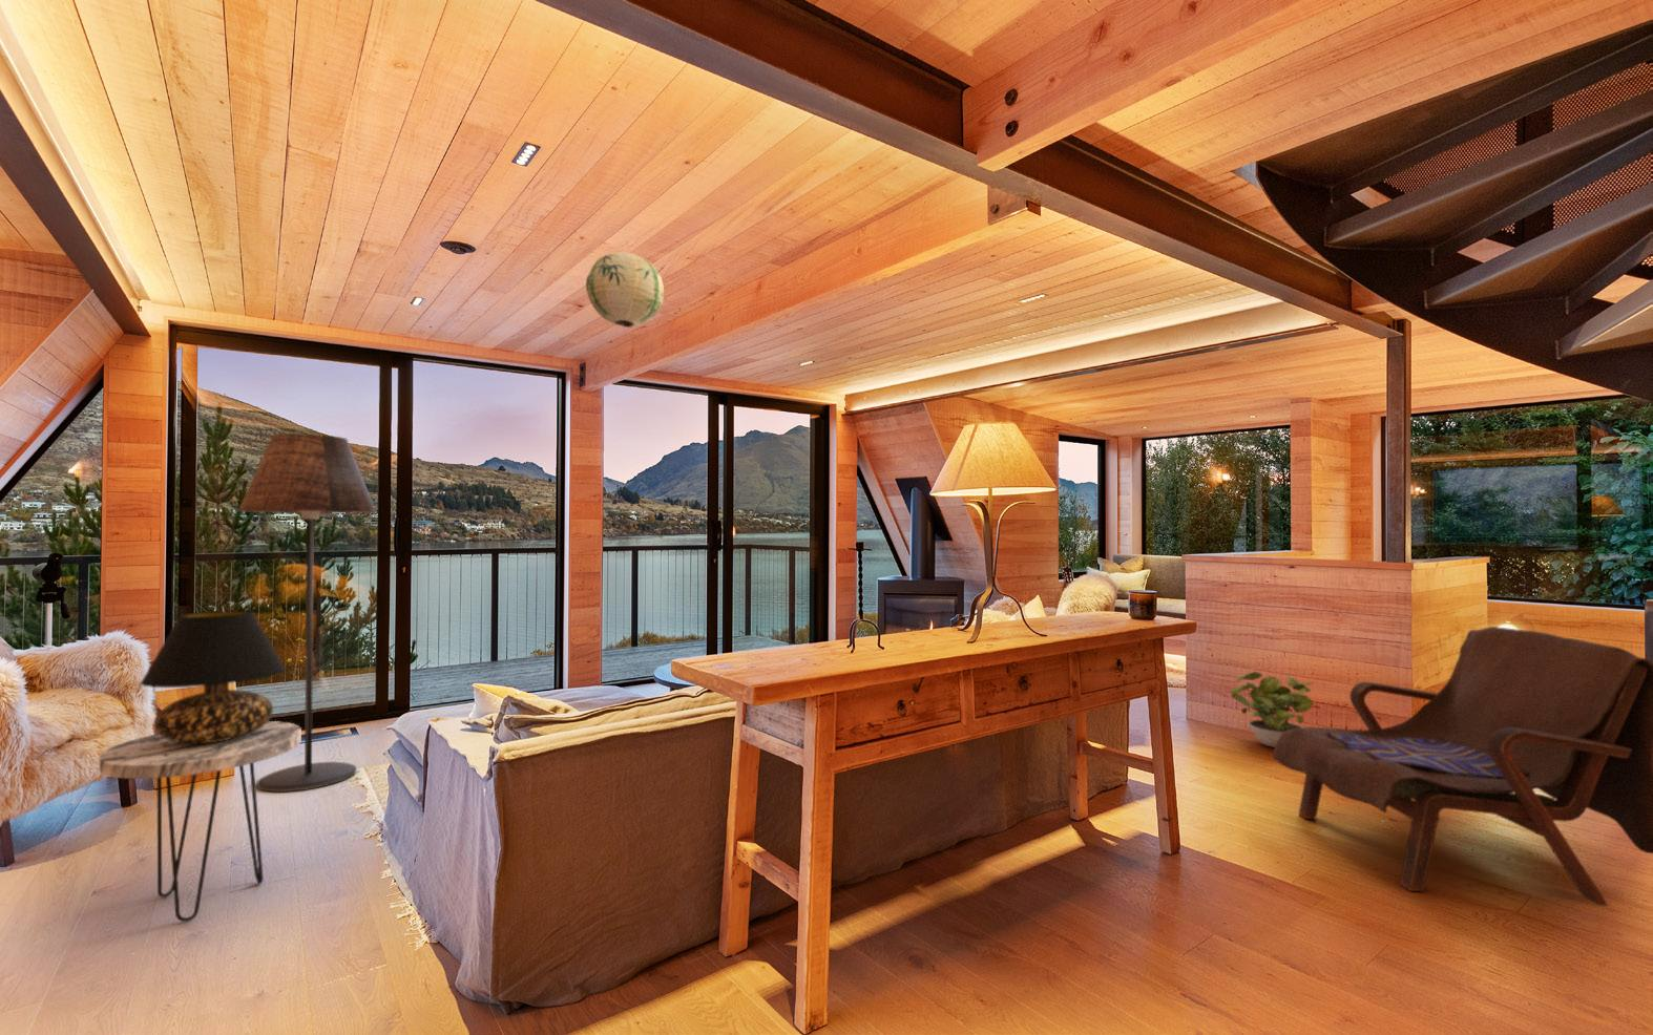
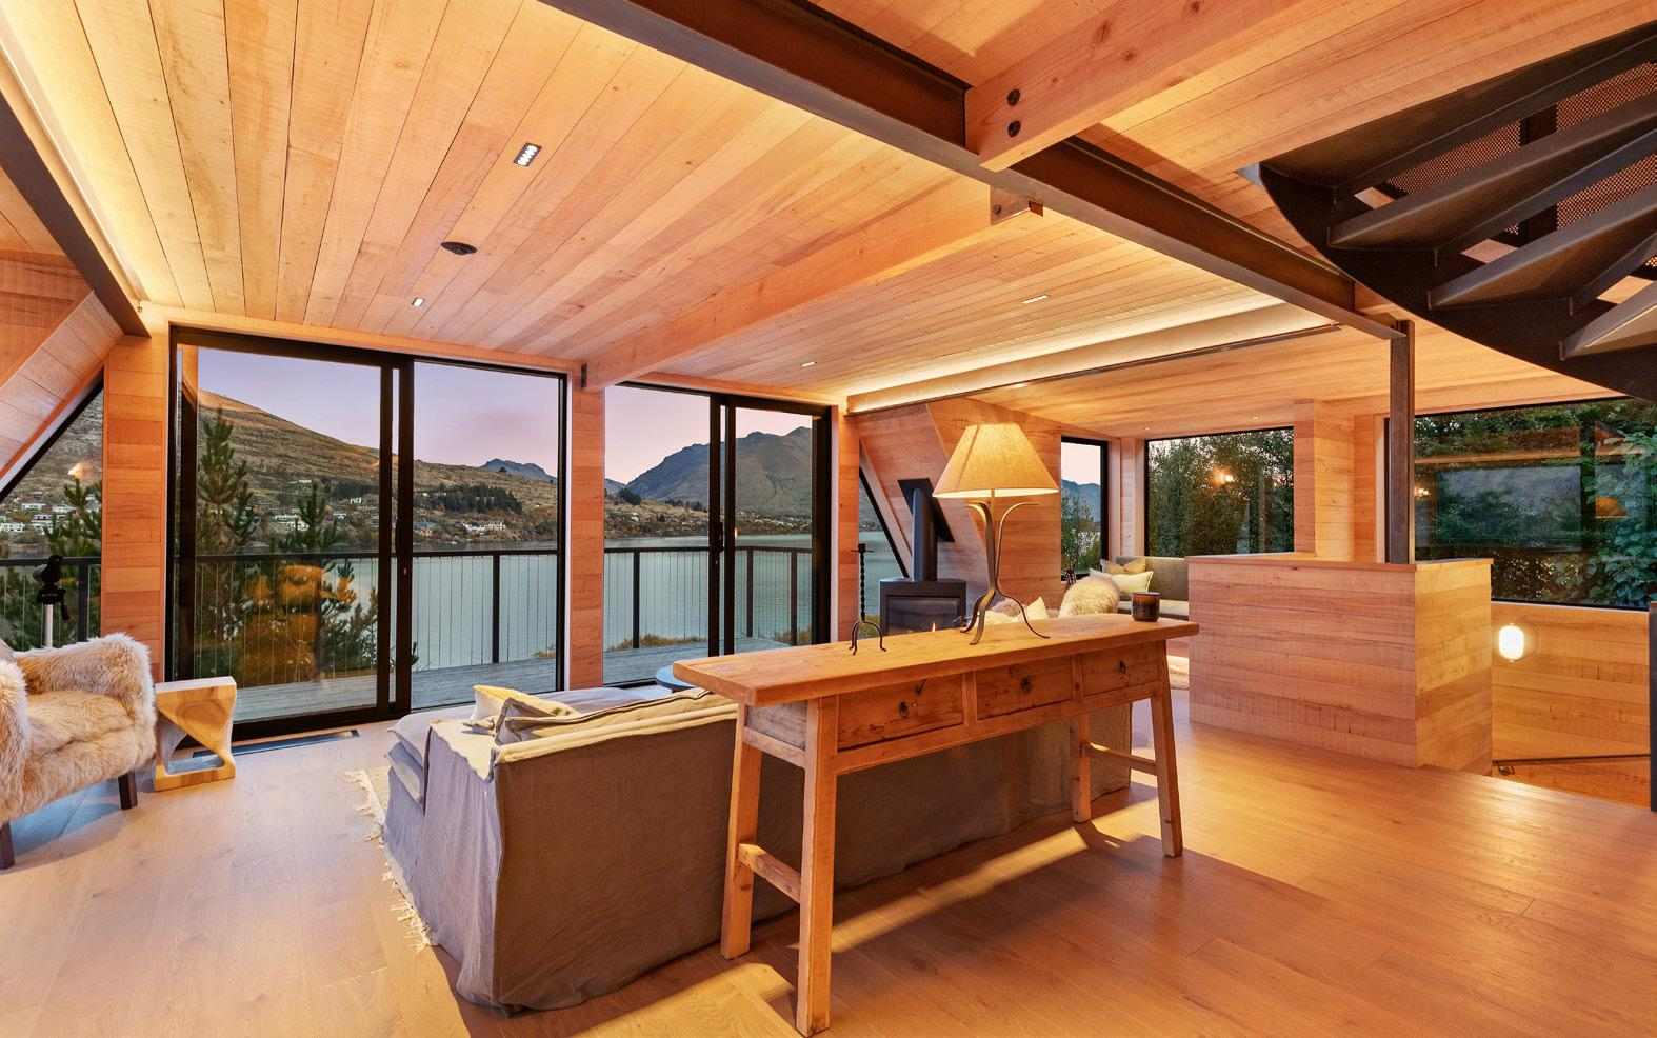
- table lamp (216, 675)
- potted plant (1270, 706)
- floor lamp (309, 607)
- paper lantern (625, 290)
- side table (209, 820)
- armchair (1445, 742)
